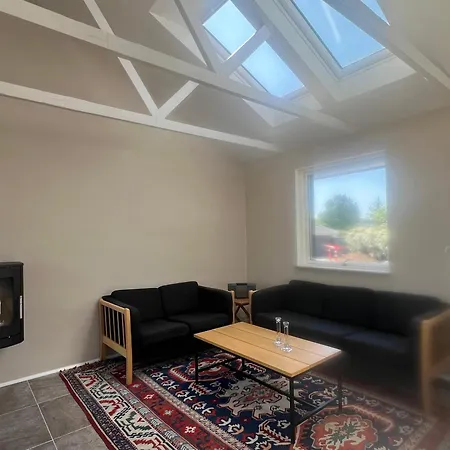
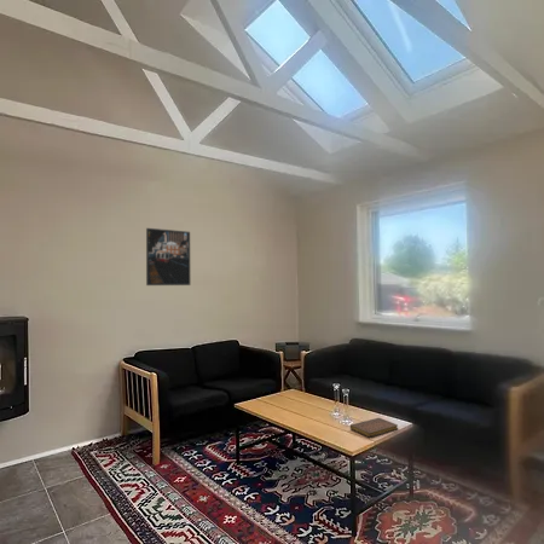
+ notebook (374, 427)
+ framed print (168, 257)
